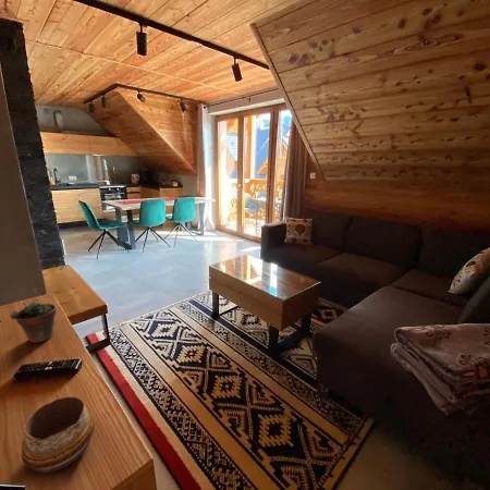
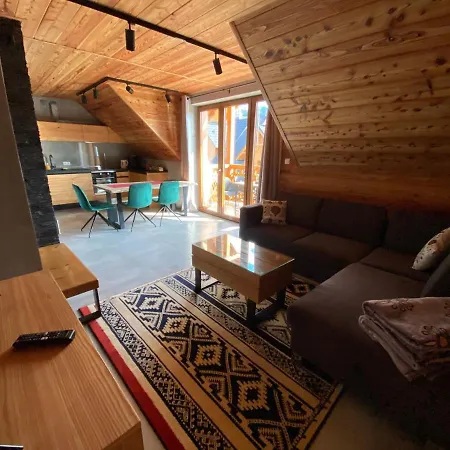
- decorative bowl (59, 432)
- succulent plant (36, 313)
